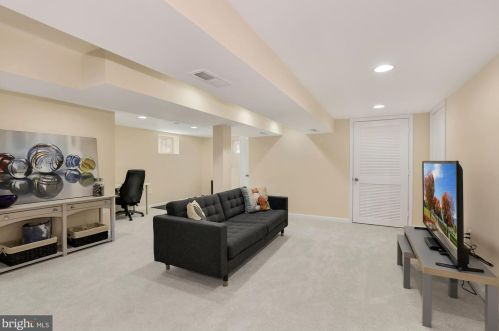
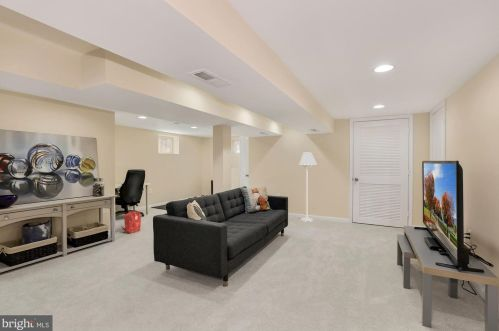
+ floor lamp (306, 186)
+ backpack (131, 220)
